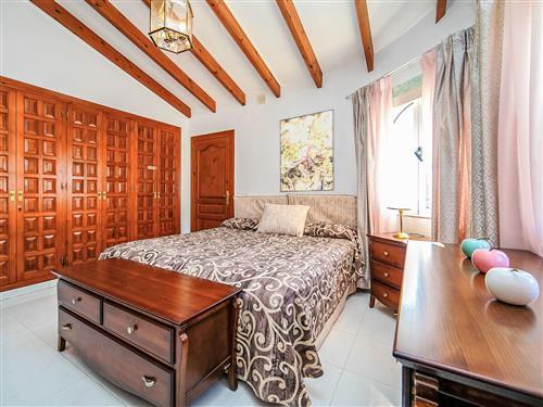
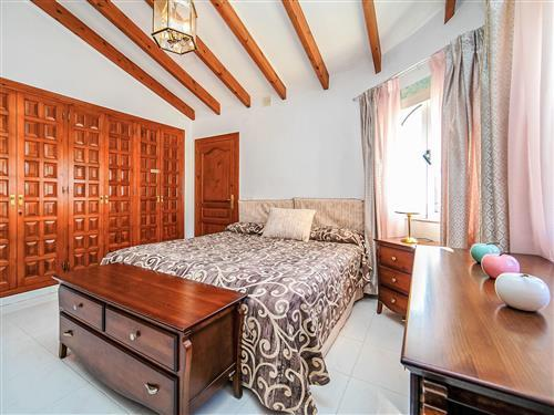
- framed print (305, 153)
